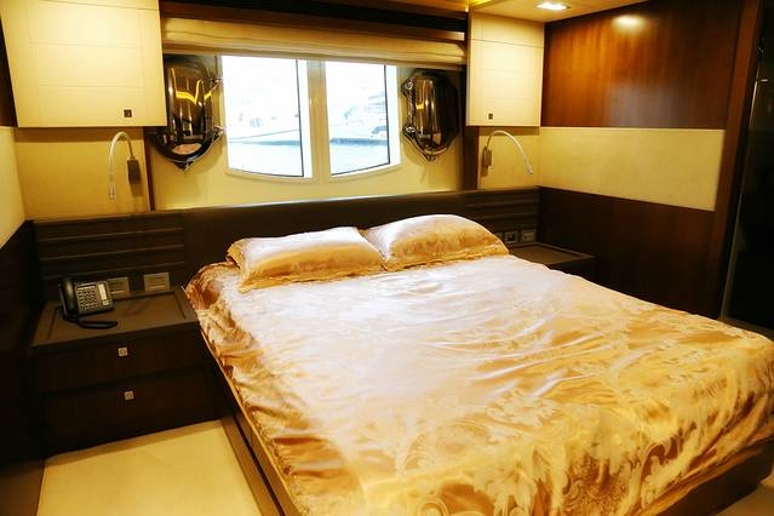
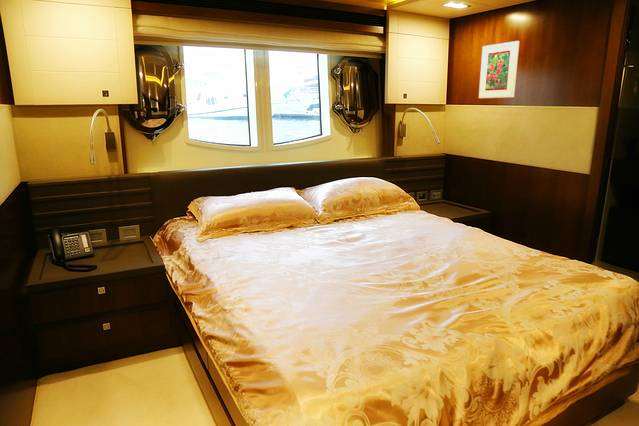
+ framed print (497, 71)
